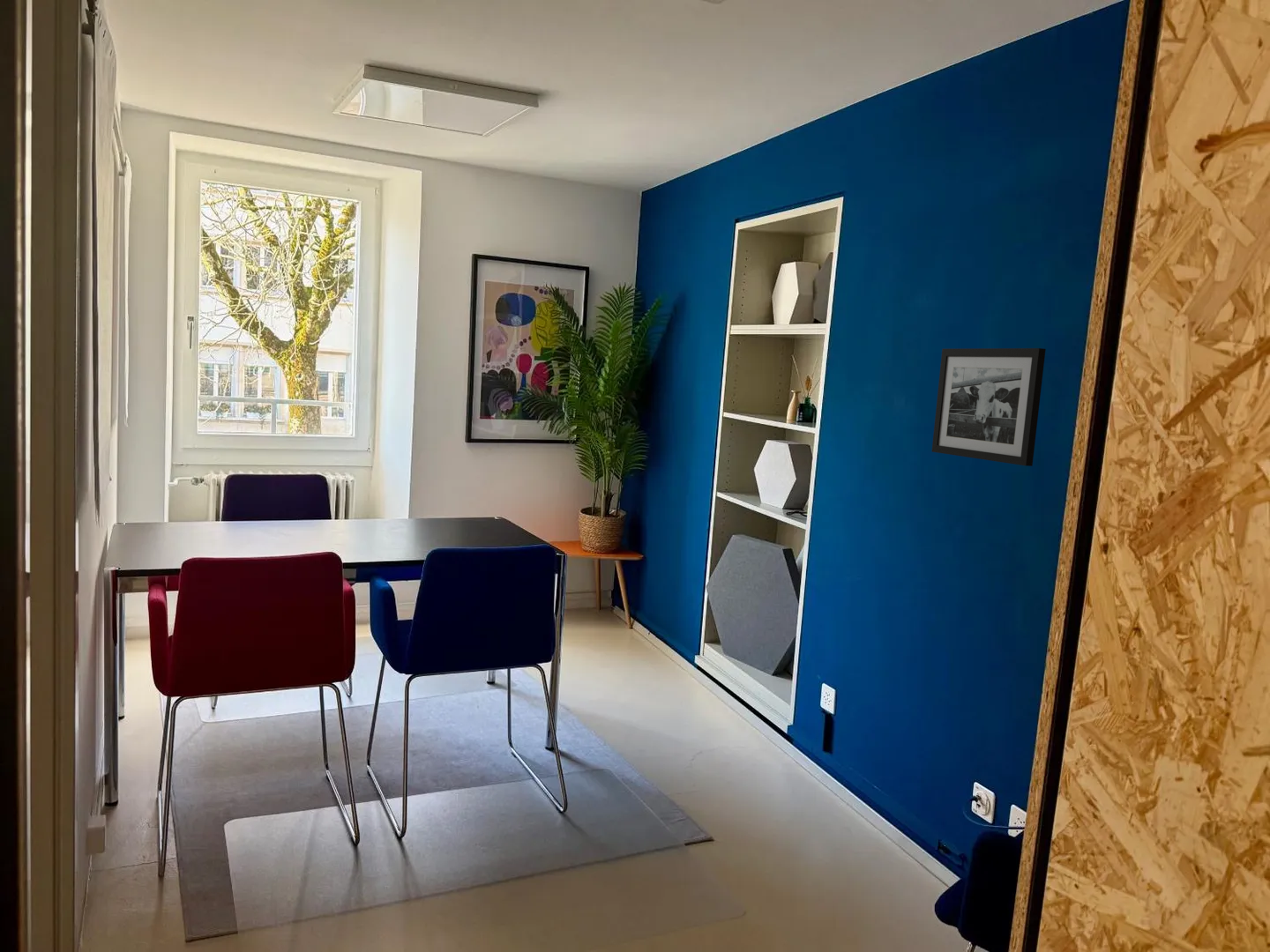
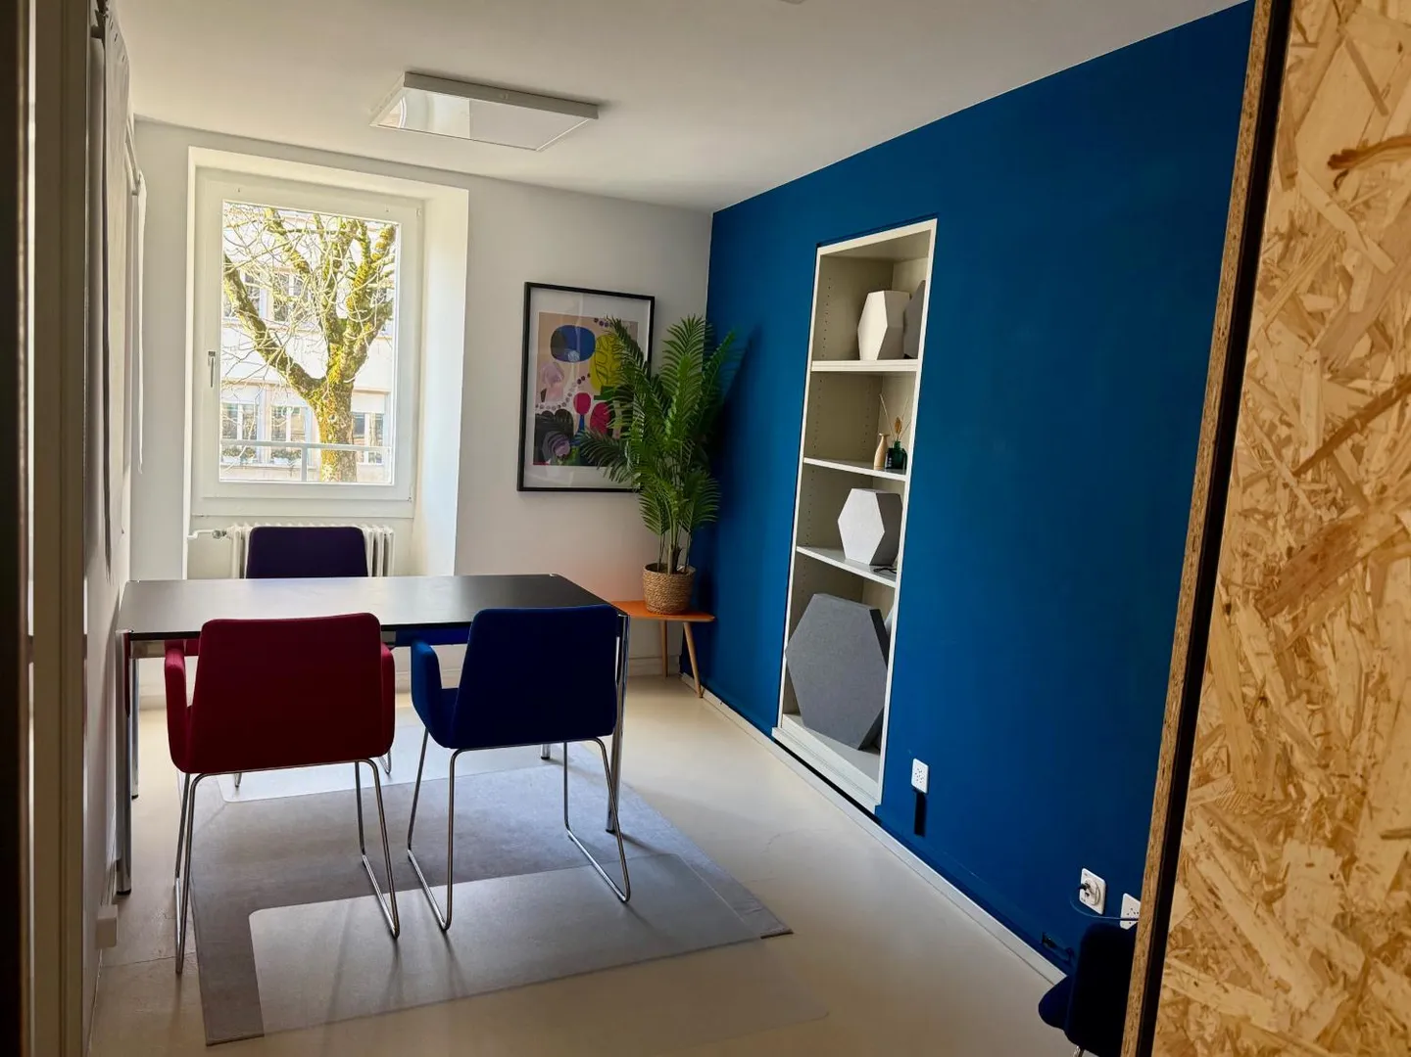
- picture frame (984, 404)
